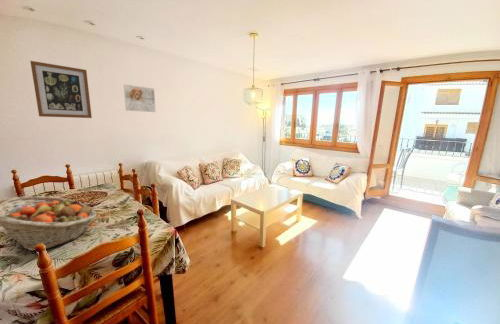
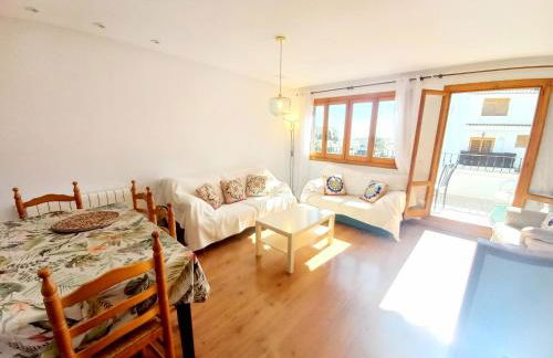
- wall art (63, 92)
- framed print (140, 99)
- fruit basket (48, 216)
